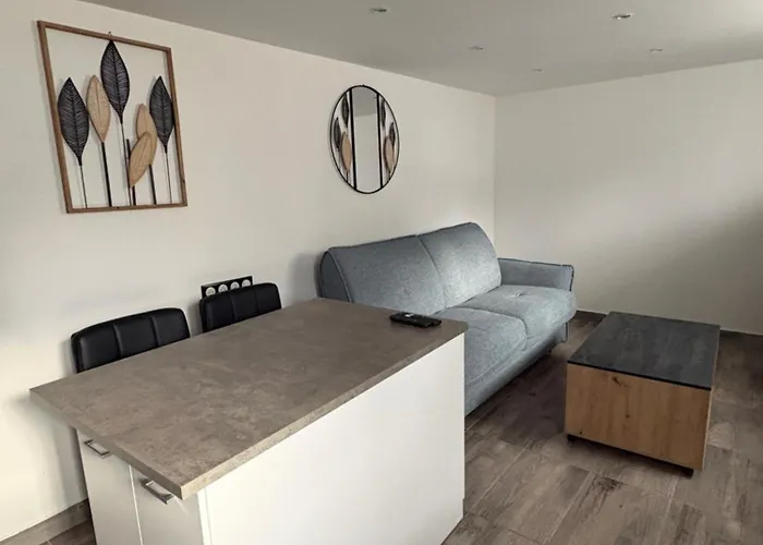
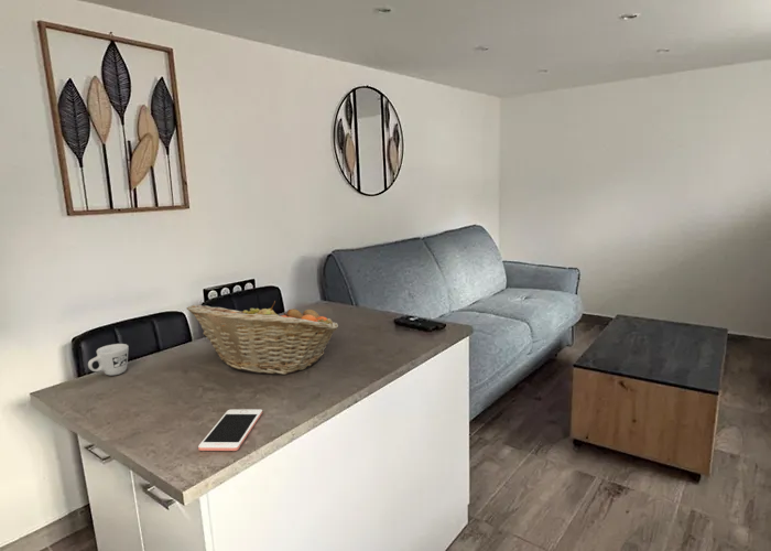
+ fruit basket (264, 328)
+ cell phone (232, 428)
+ mug (108, 361)
